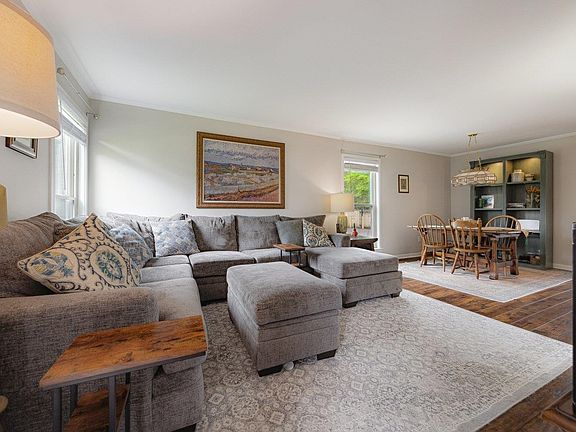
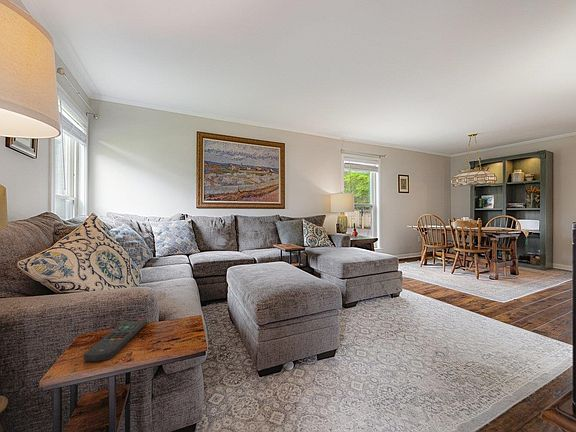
+ remote control (119, 336)
